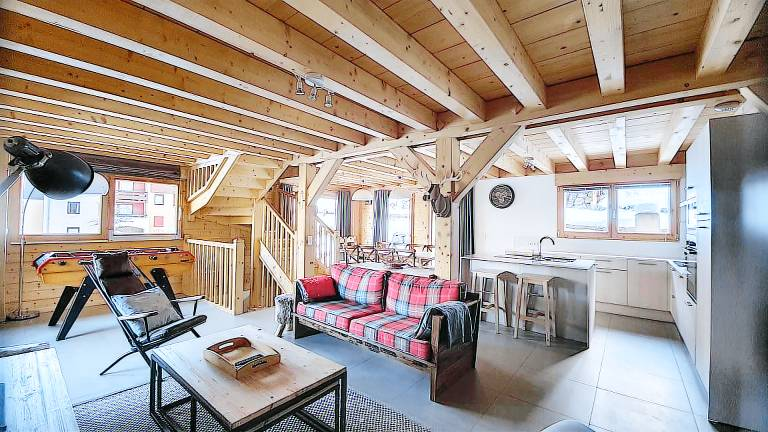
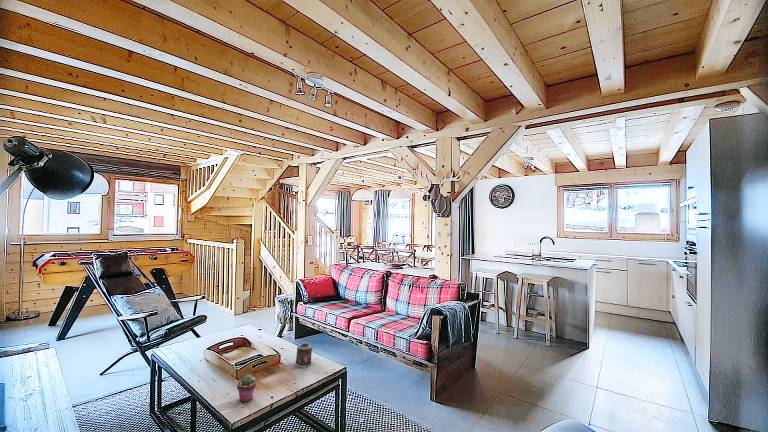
+ potted succulent (246, 387)
+ candle (303, 354)
